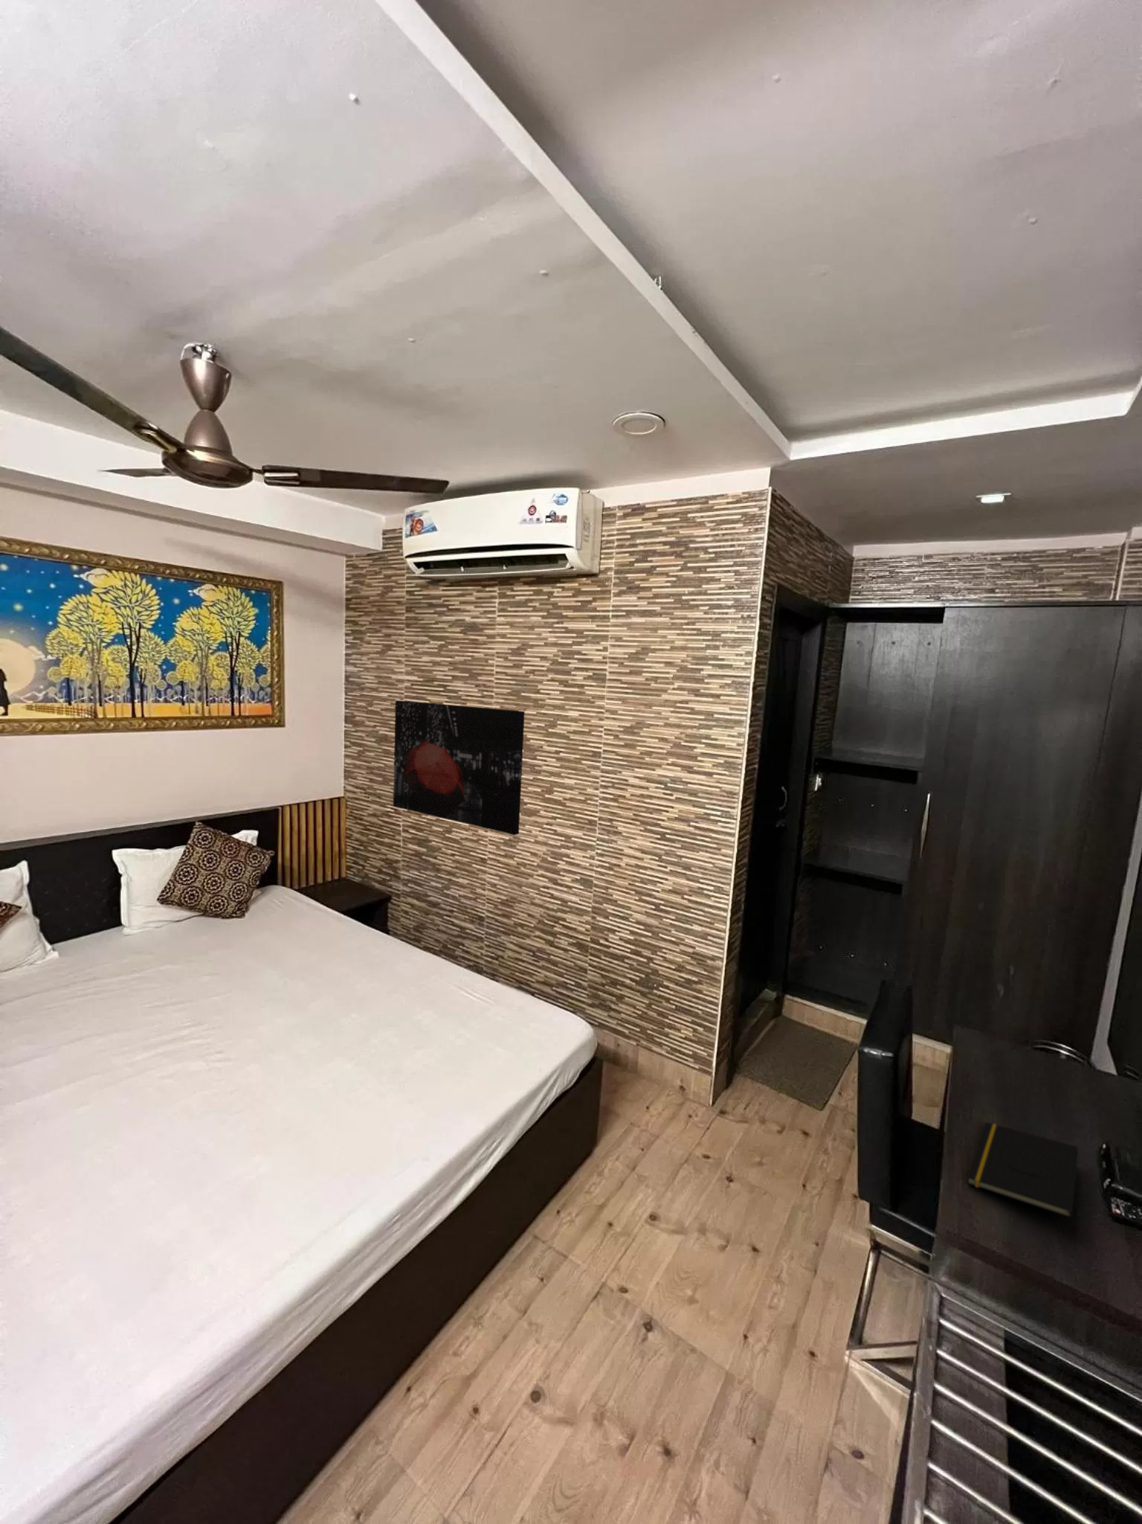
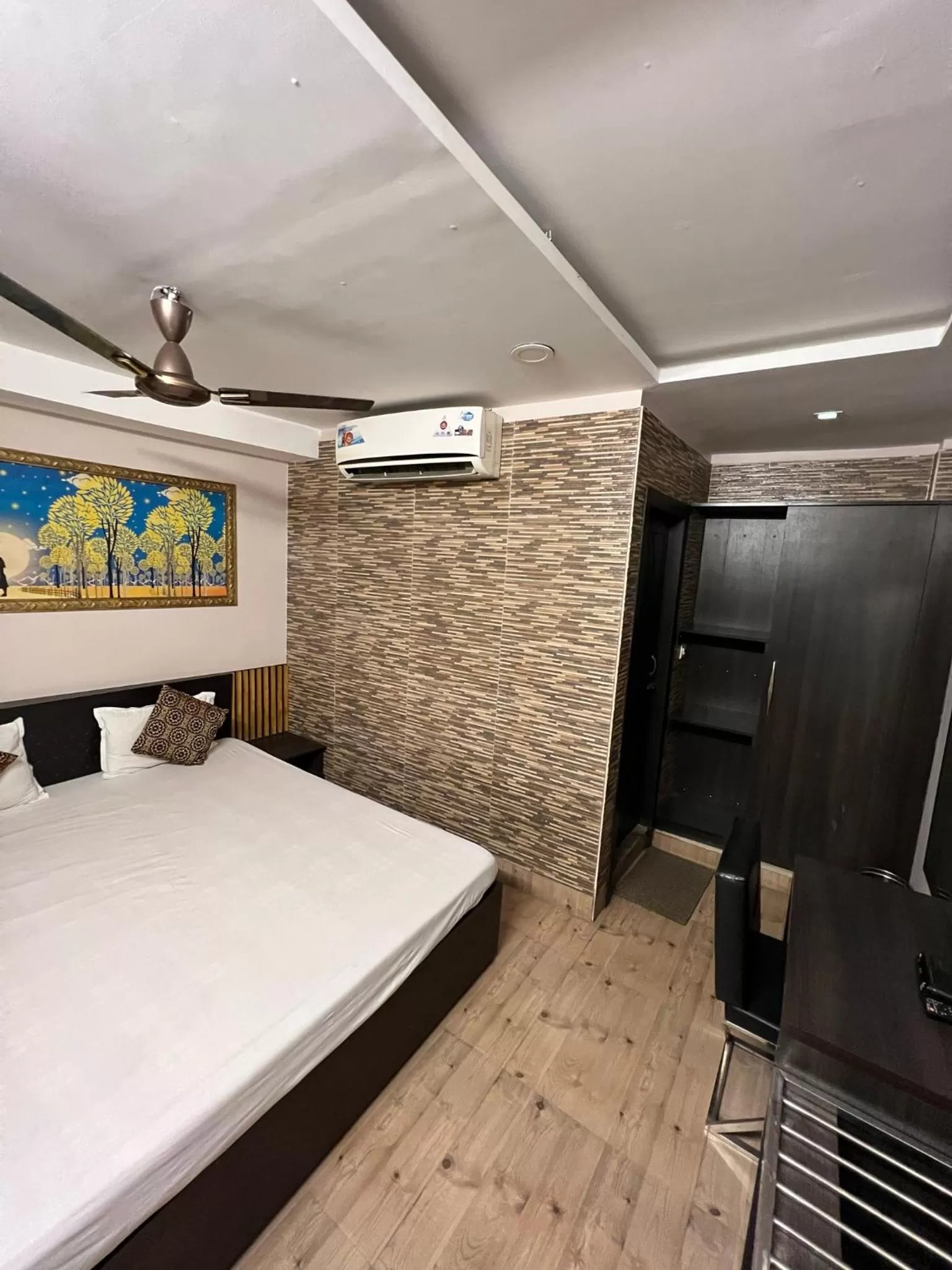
- wall art (452, 763)
- notepad (1023, 1164)
